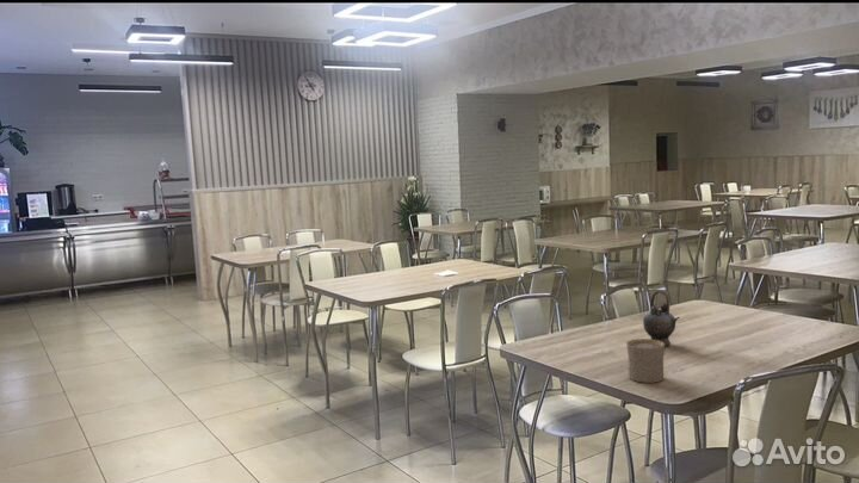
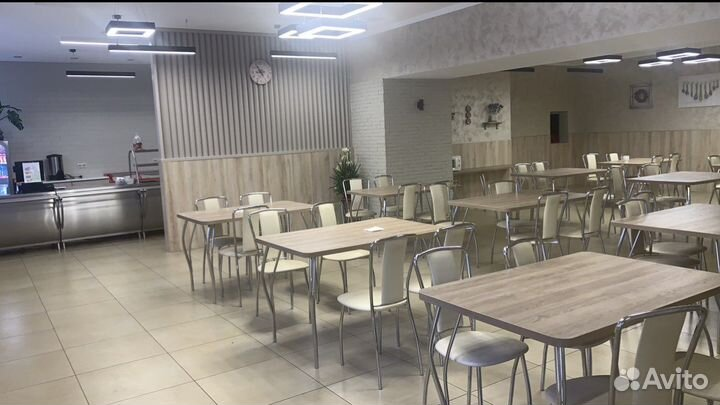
- cup (645, 360)
- teapot (662, 317)
